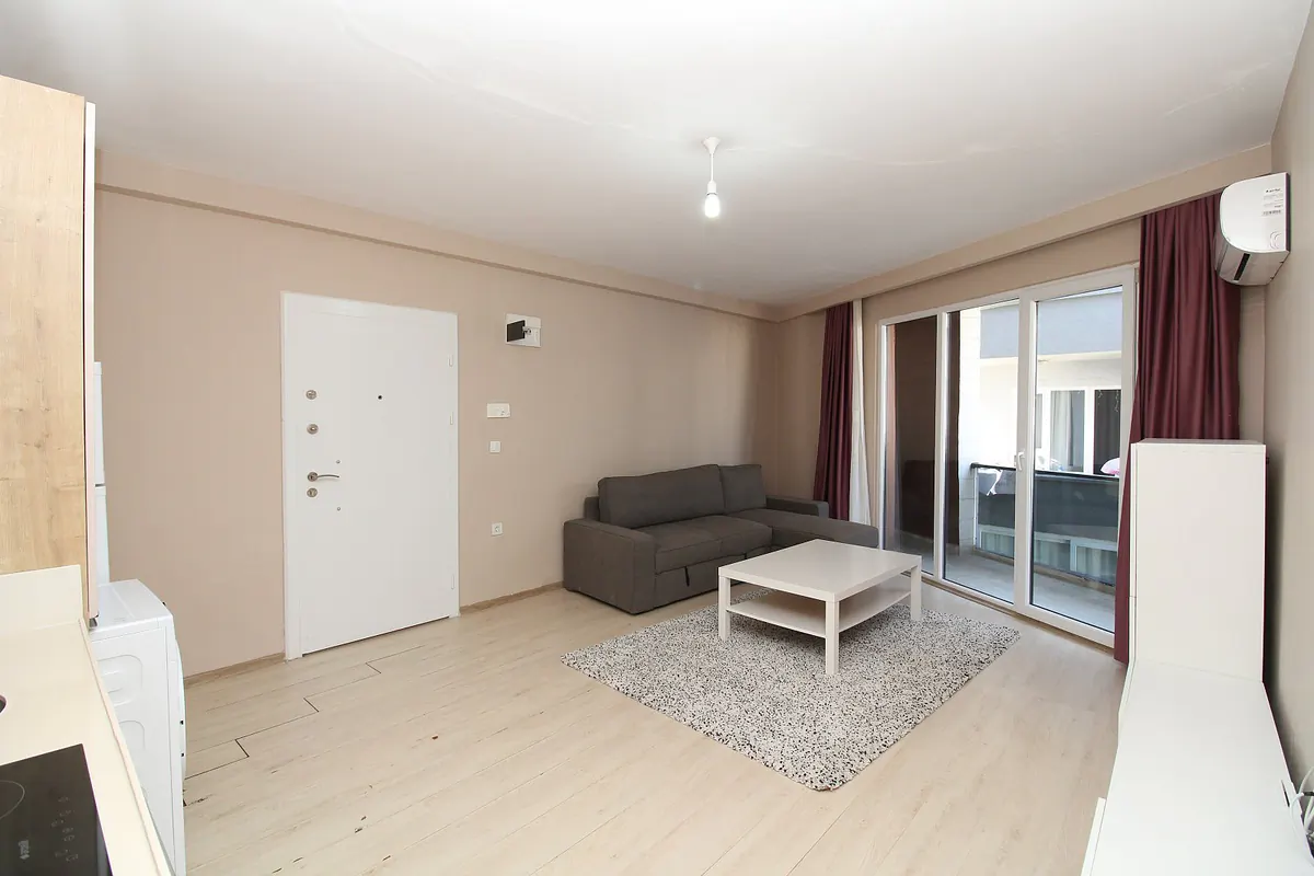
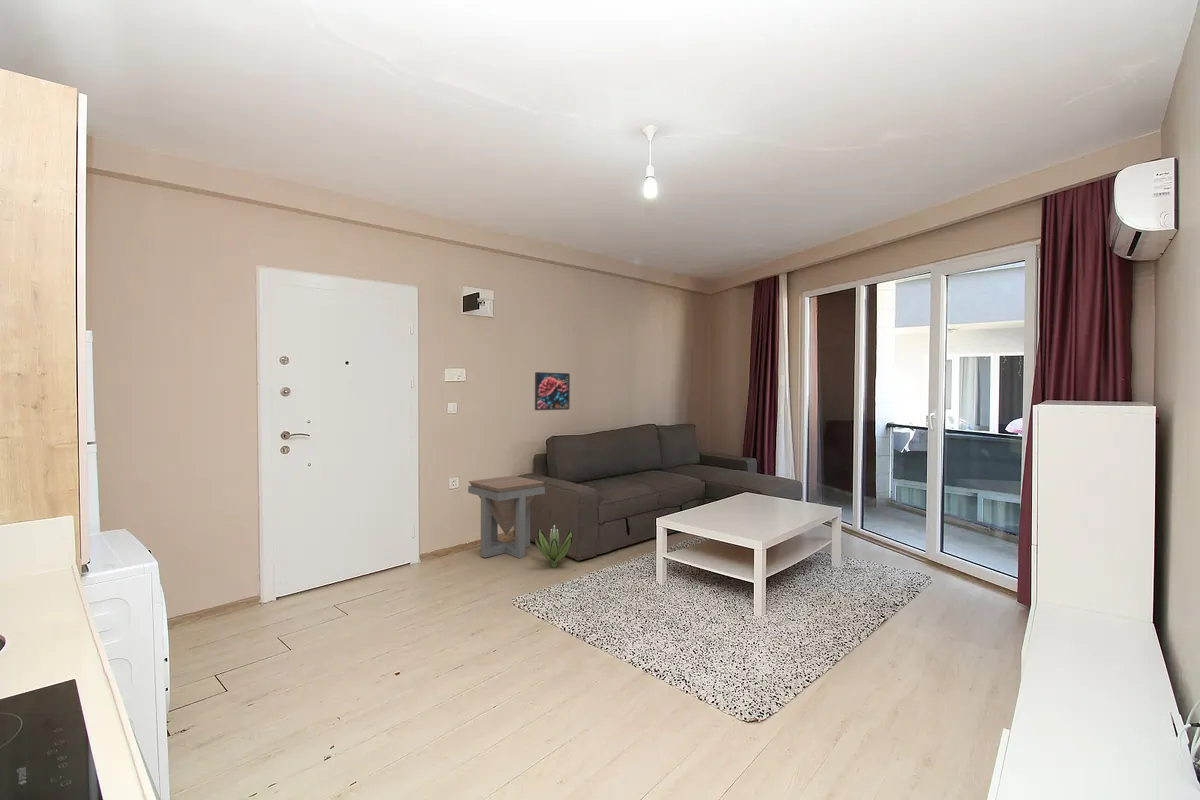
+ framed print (552, 391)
+ decorative plant (554, 546)
+ side table (506, 516)
